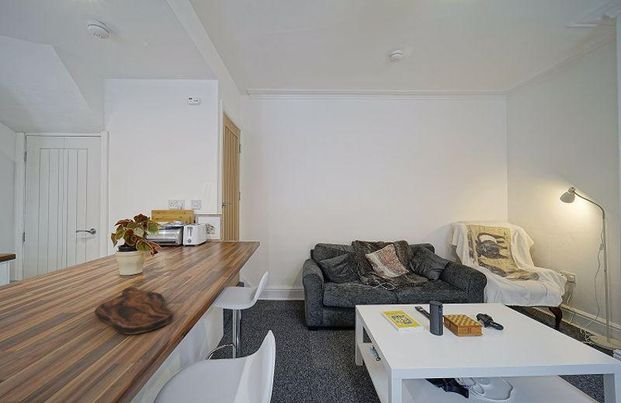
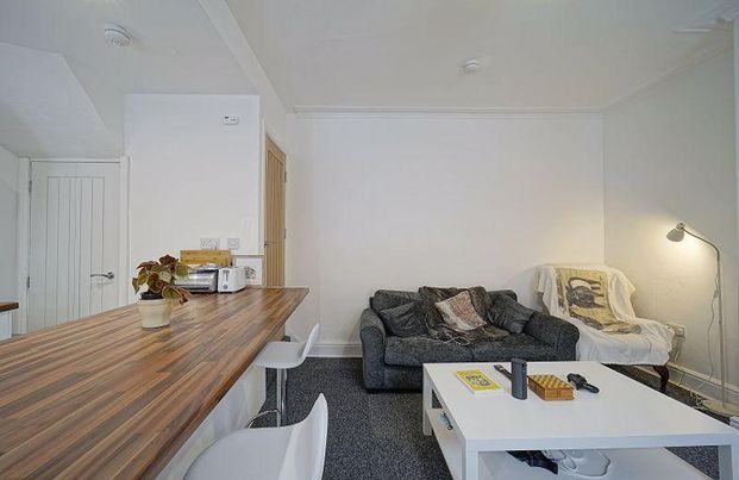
- cutting board (132, 306)
